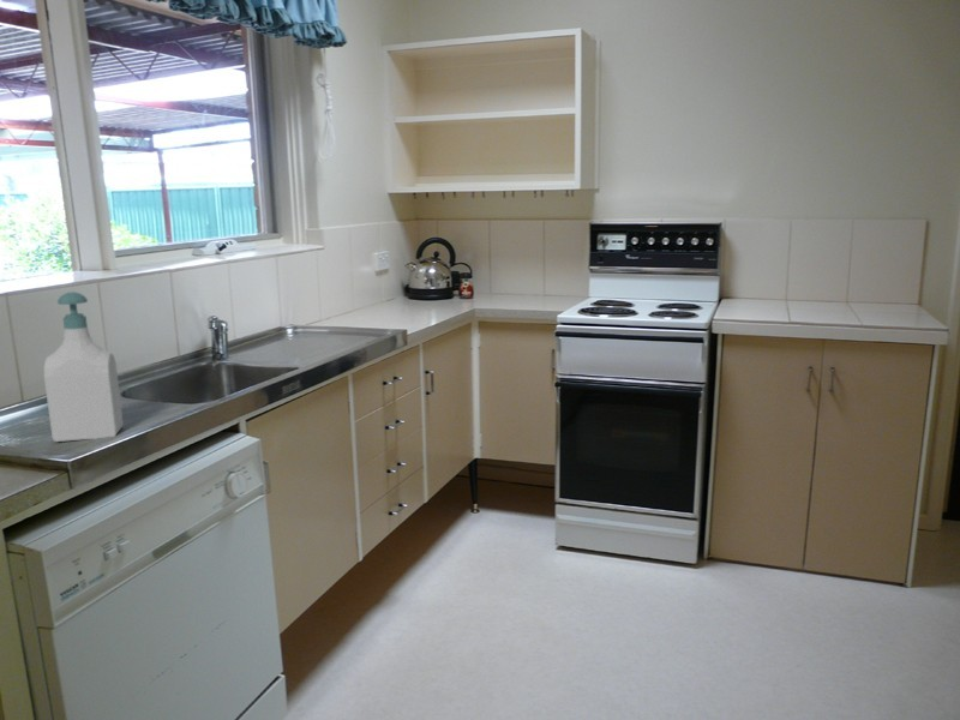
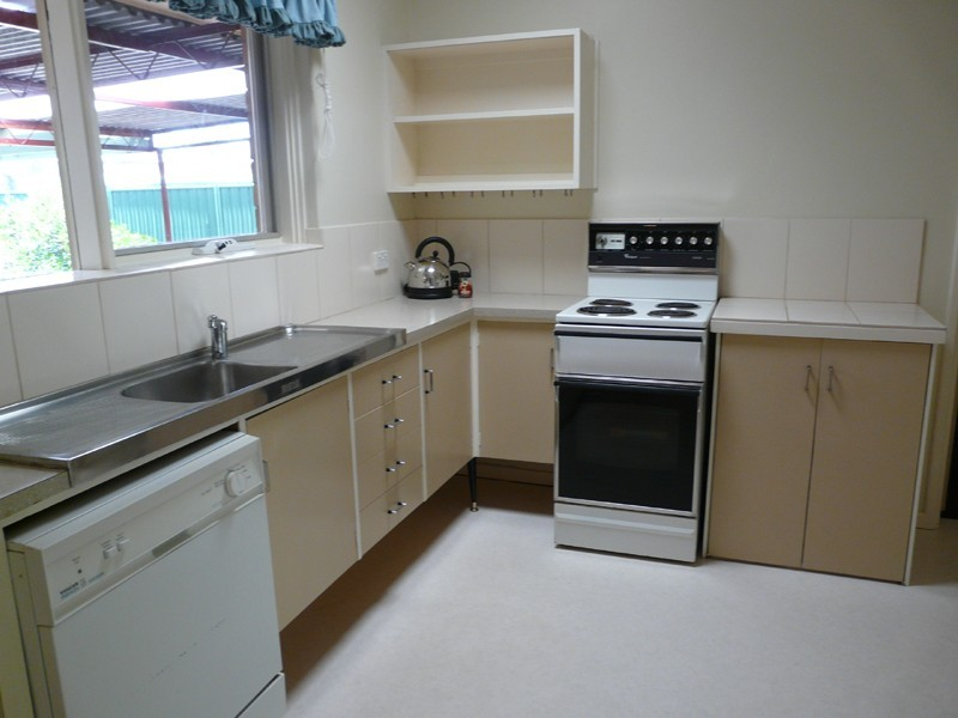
- soap bottle (82, 364)
